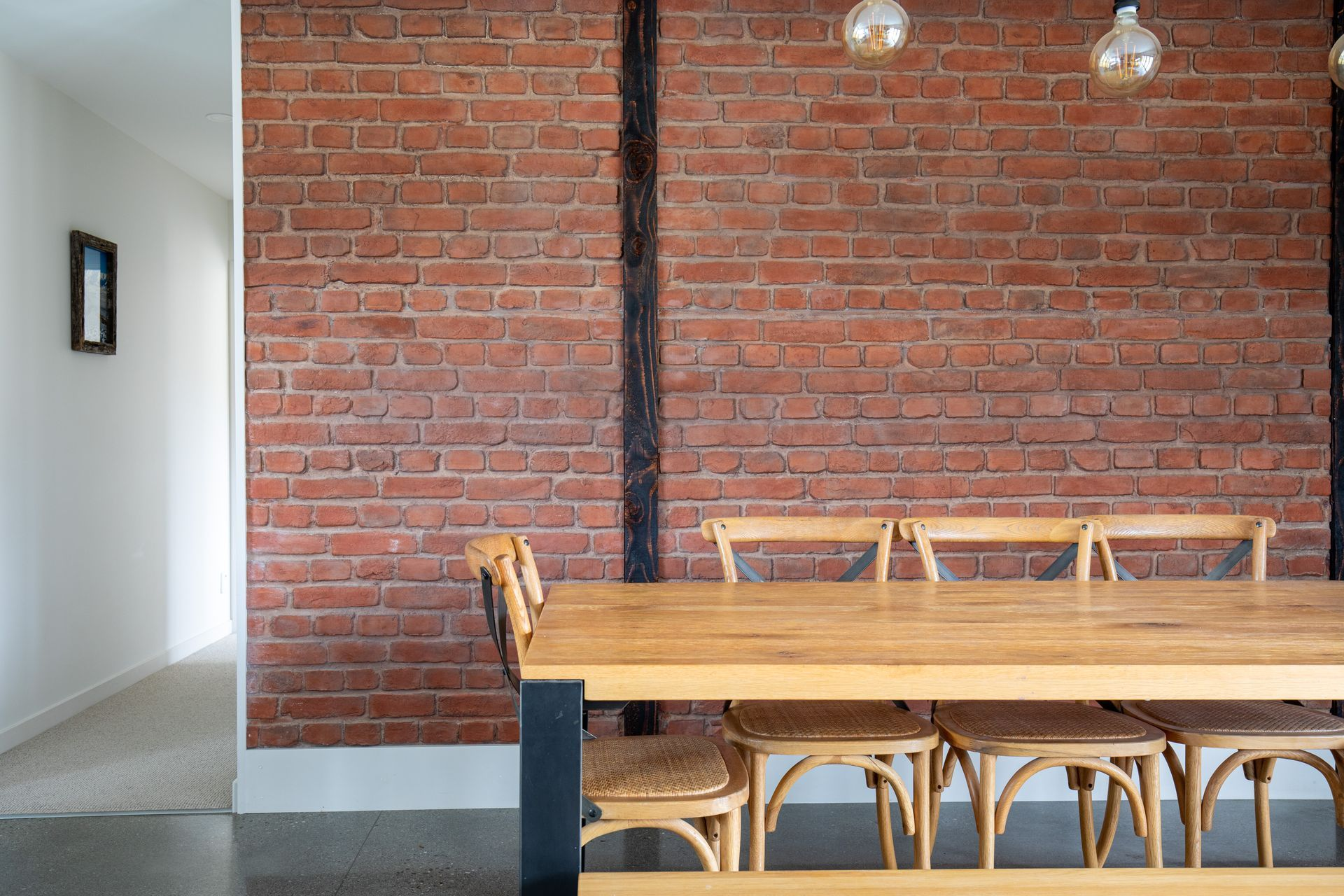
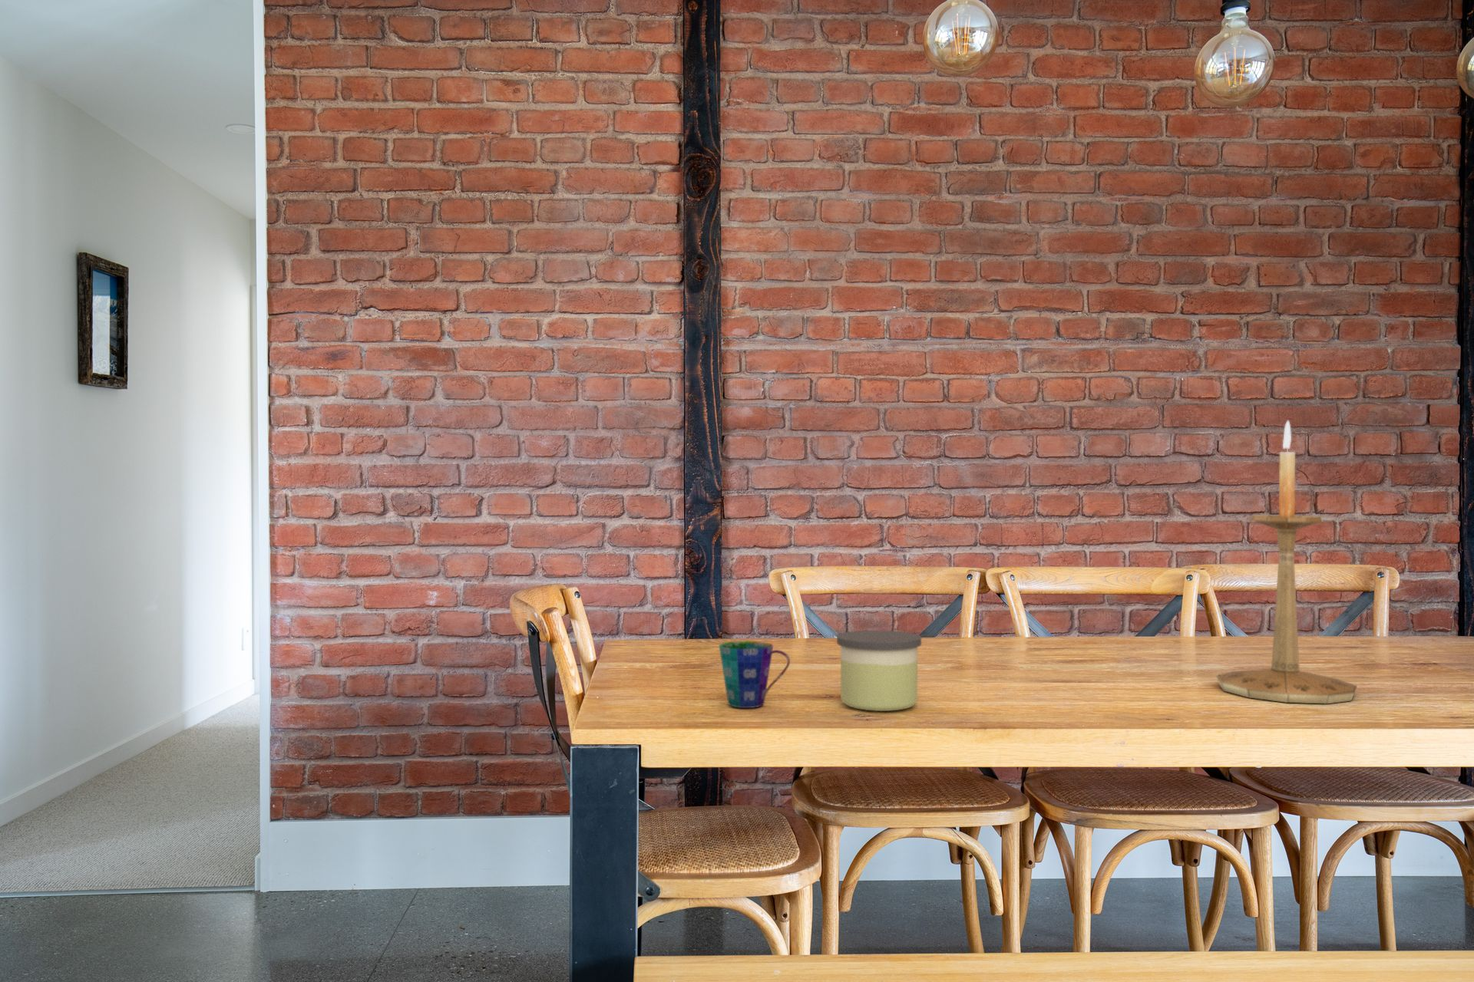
+ cup (753, 674)
+ candle (878, 670)
+ candlestick (1285, 555)
